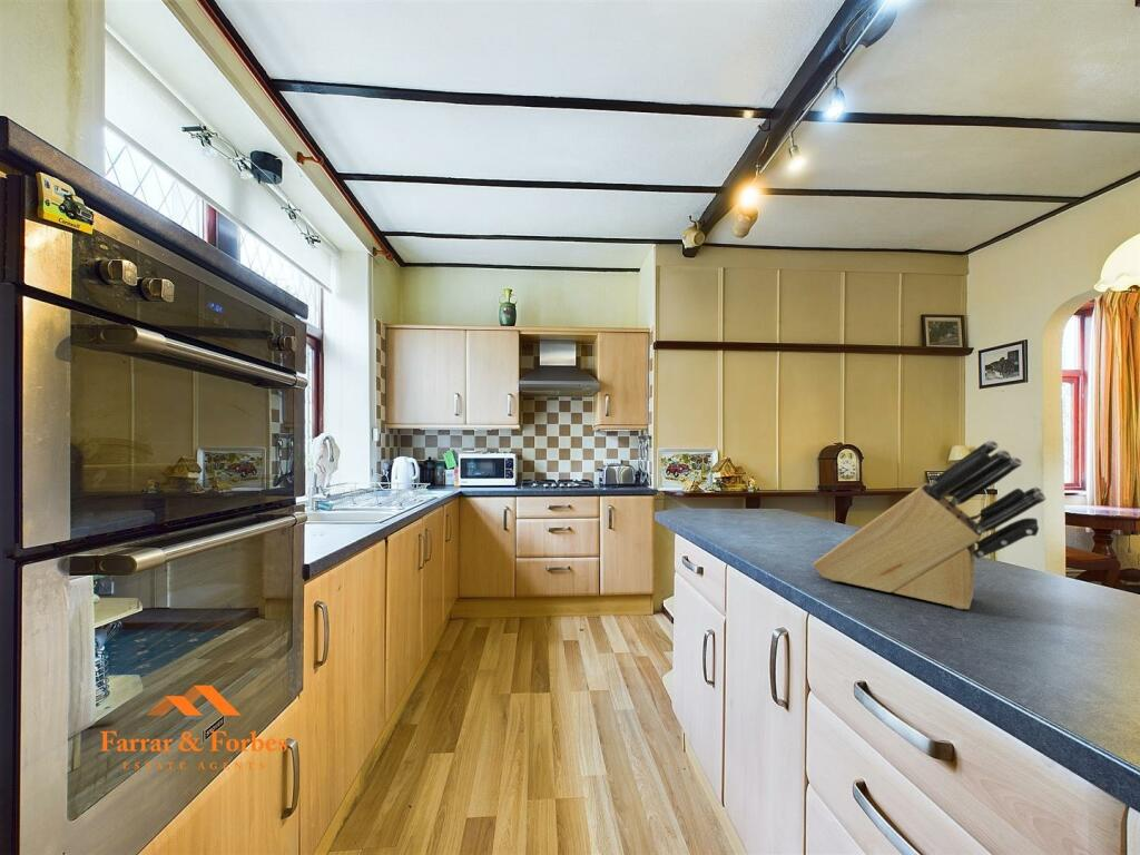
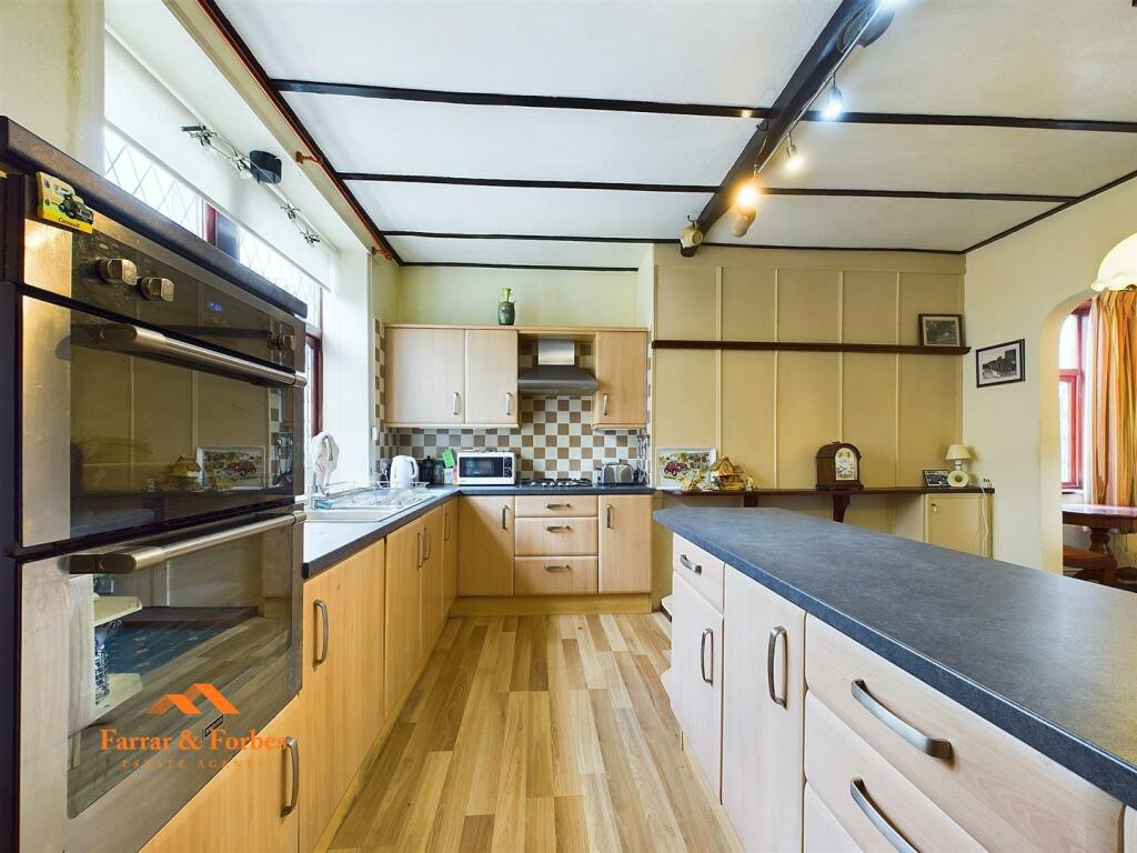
- knife block (916, 515)
